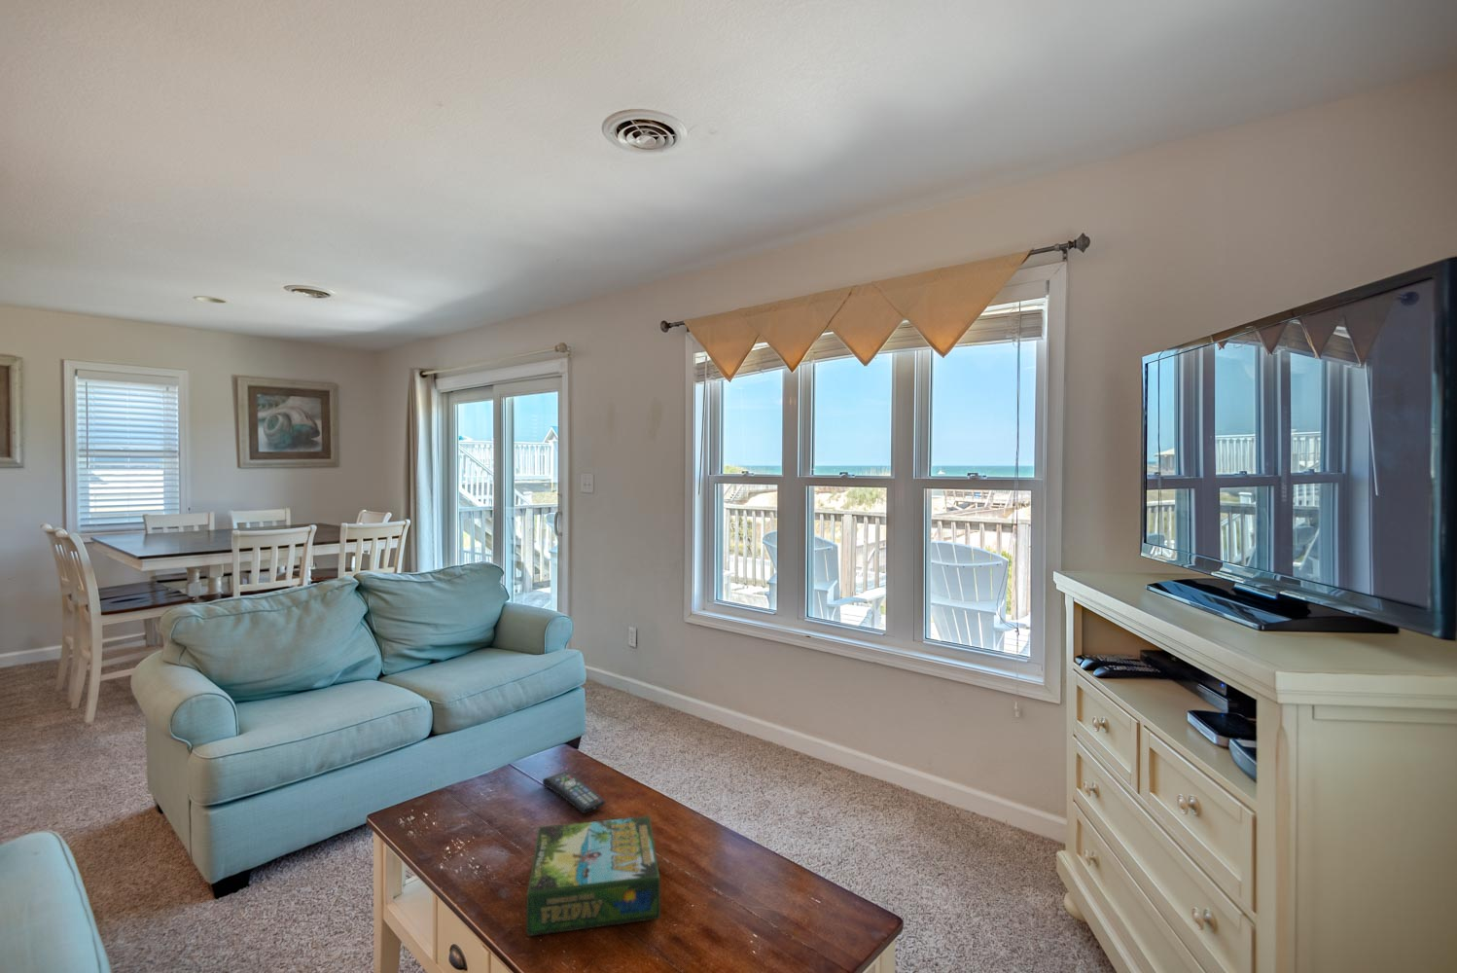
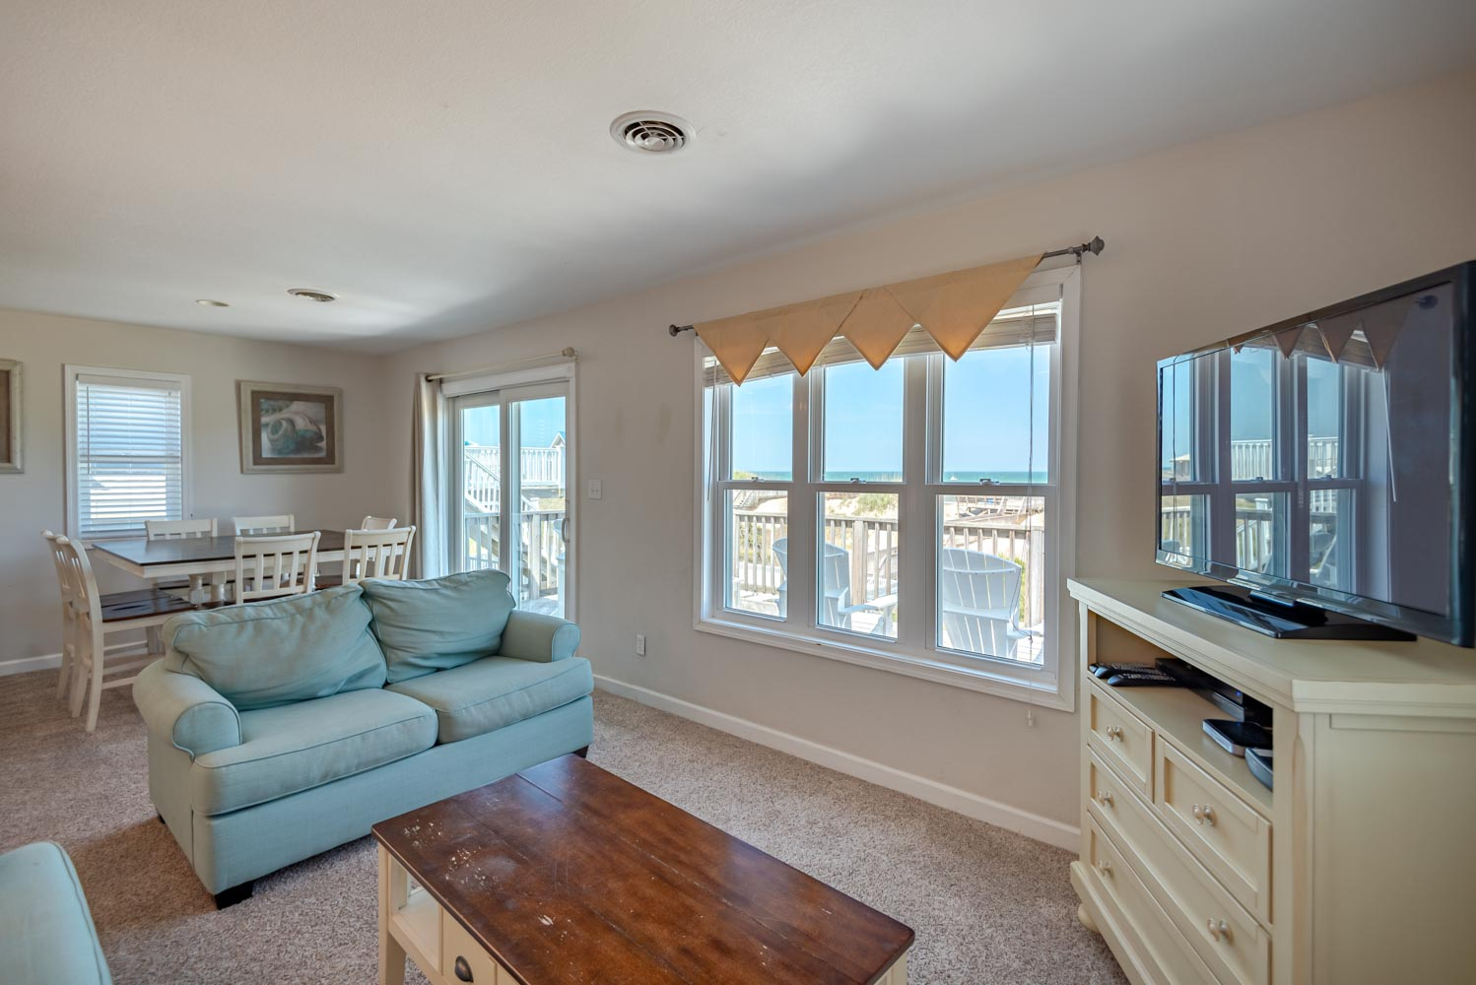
- remote control (572, 791)
- board game (594, 869)
